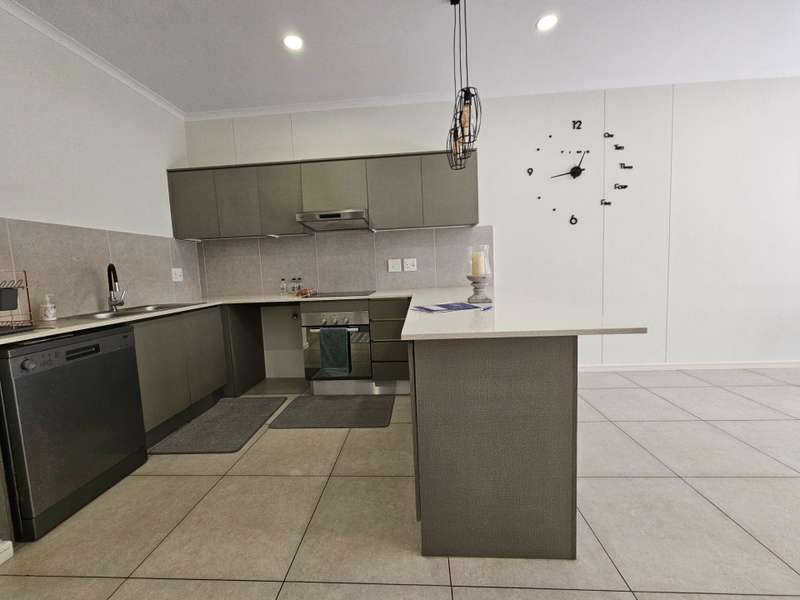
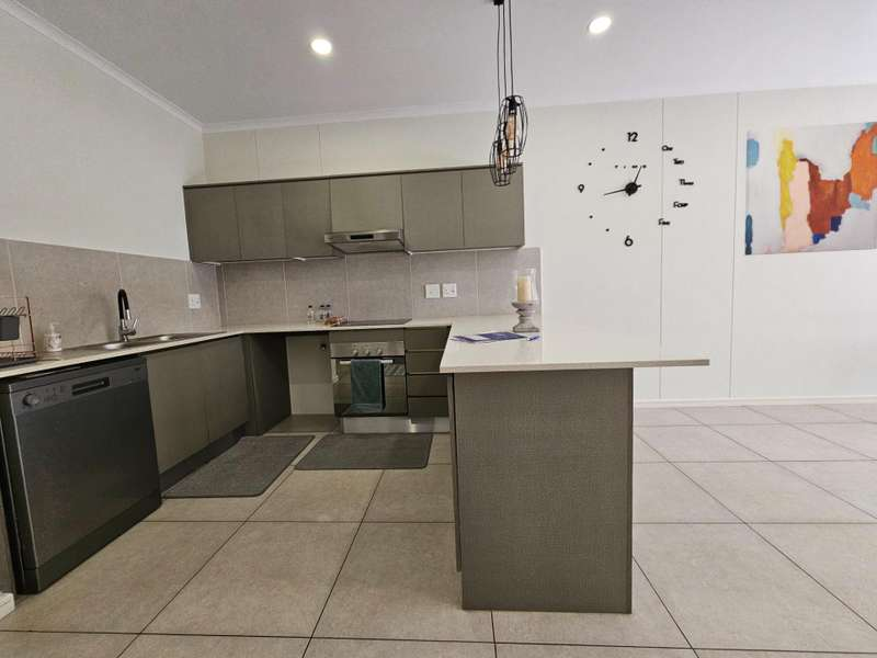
+ wall art (811, 190)
